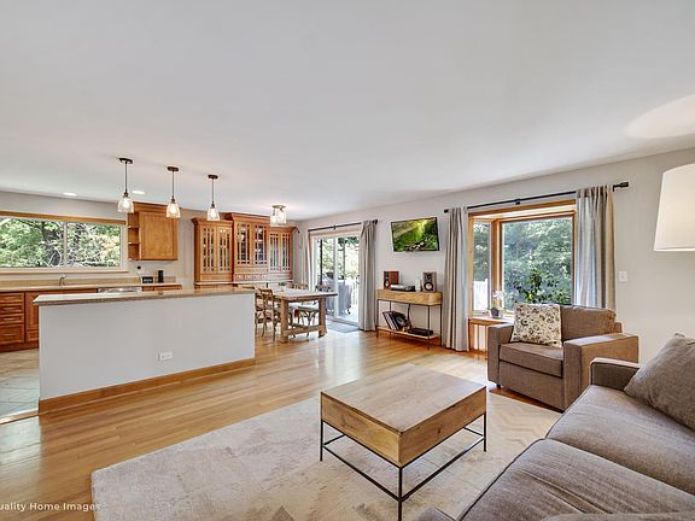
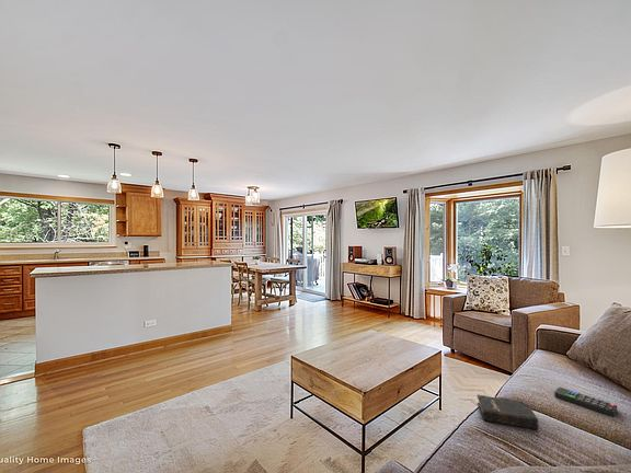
+ hardback book (505, 411)
+ remote control (584, 400)
